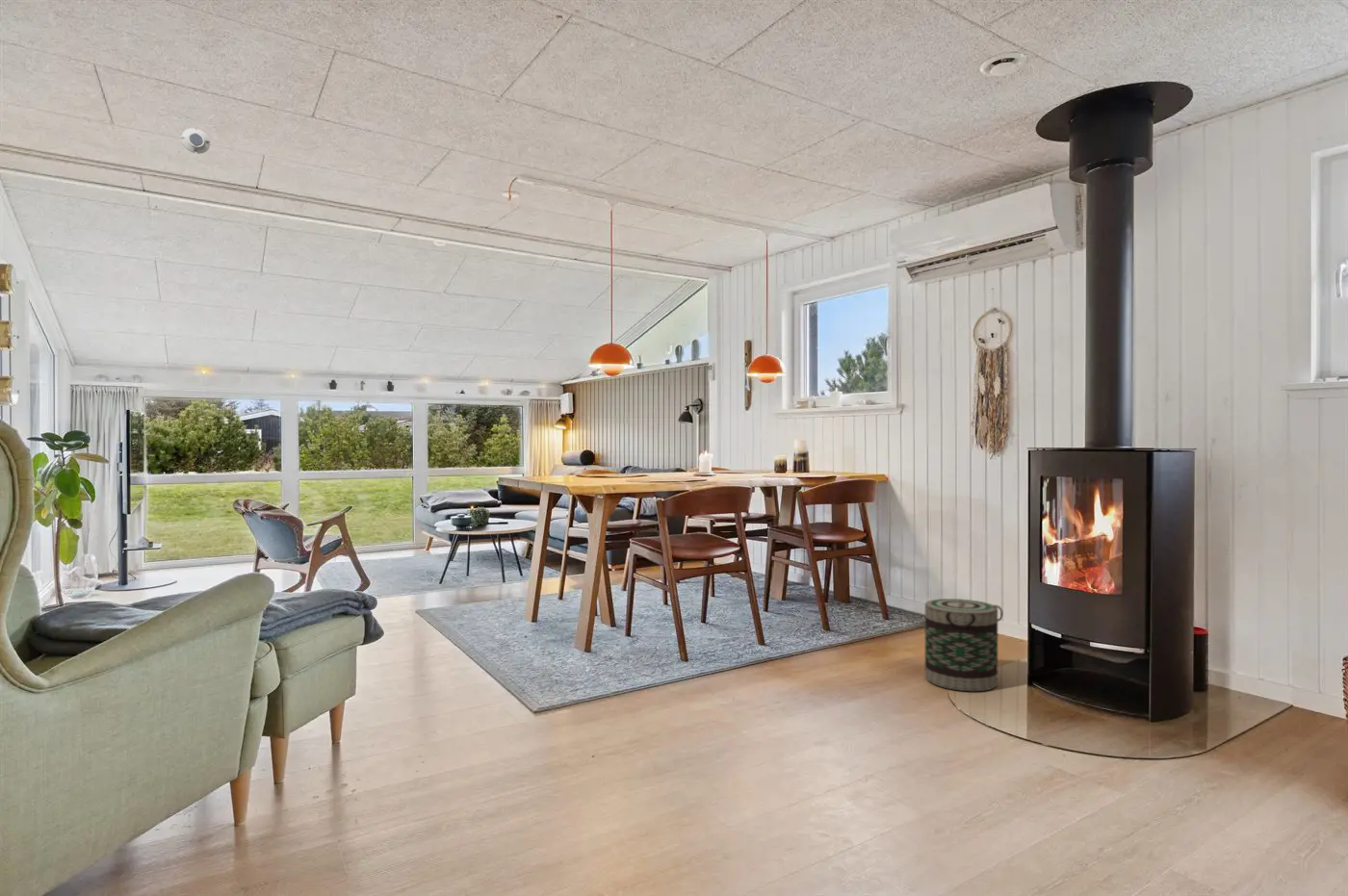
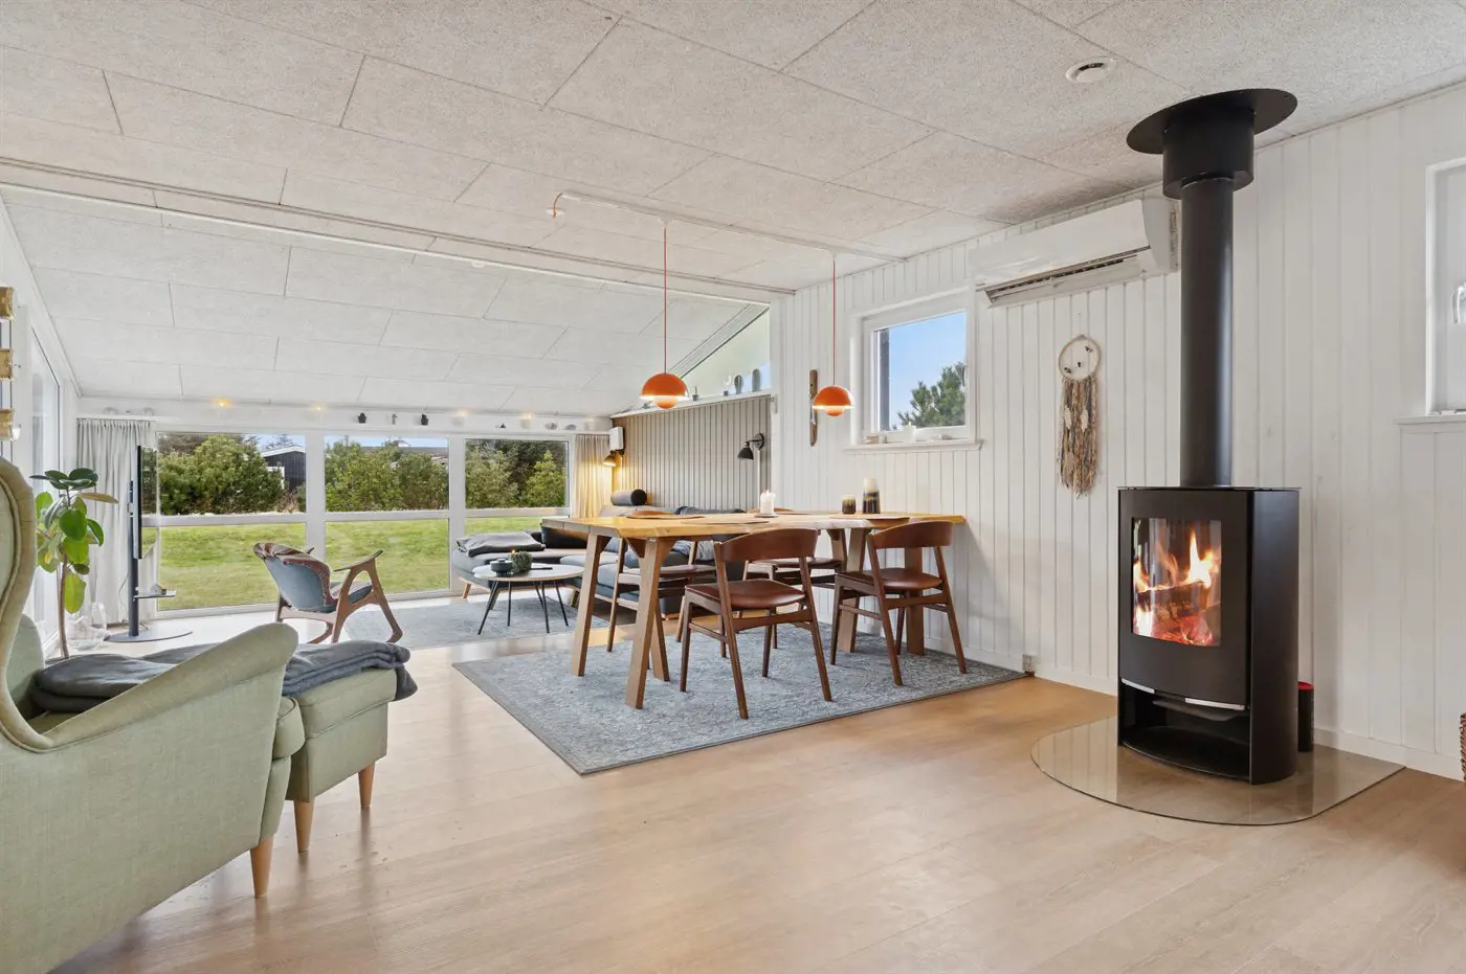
- smoke detector (195, 140)
- basket (963, 641)
